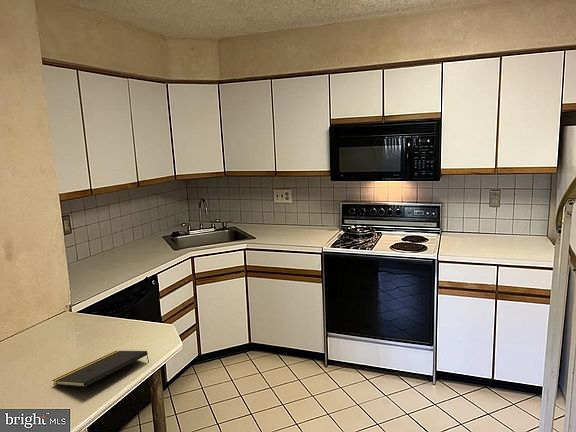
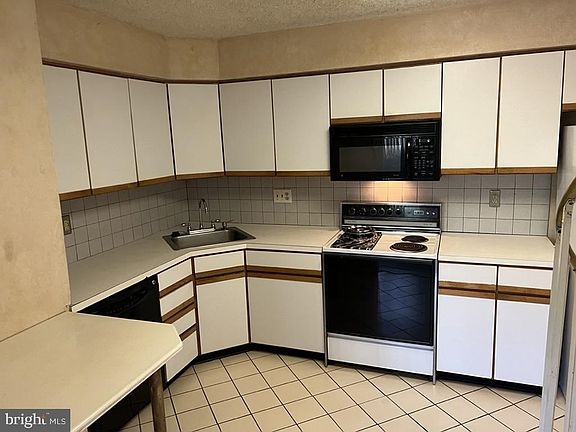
- notepad (101, 367)
